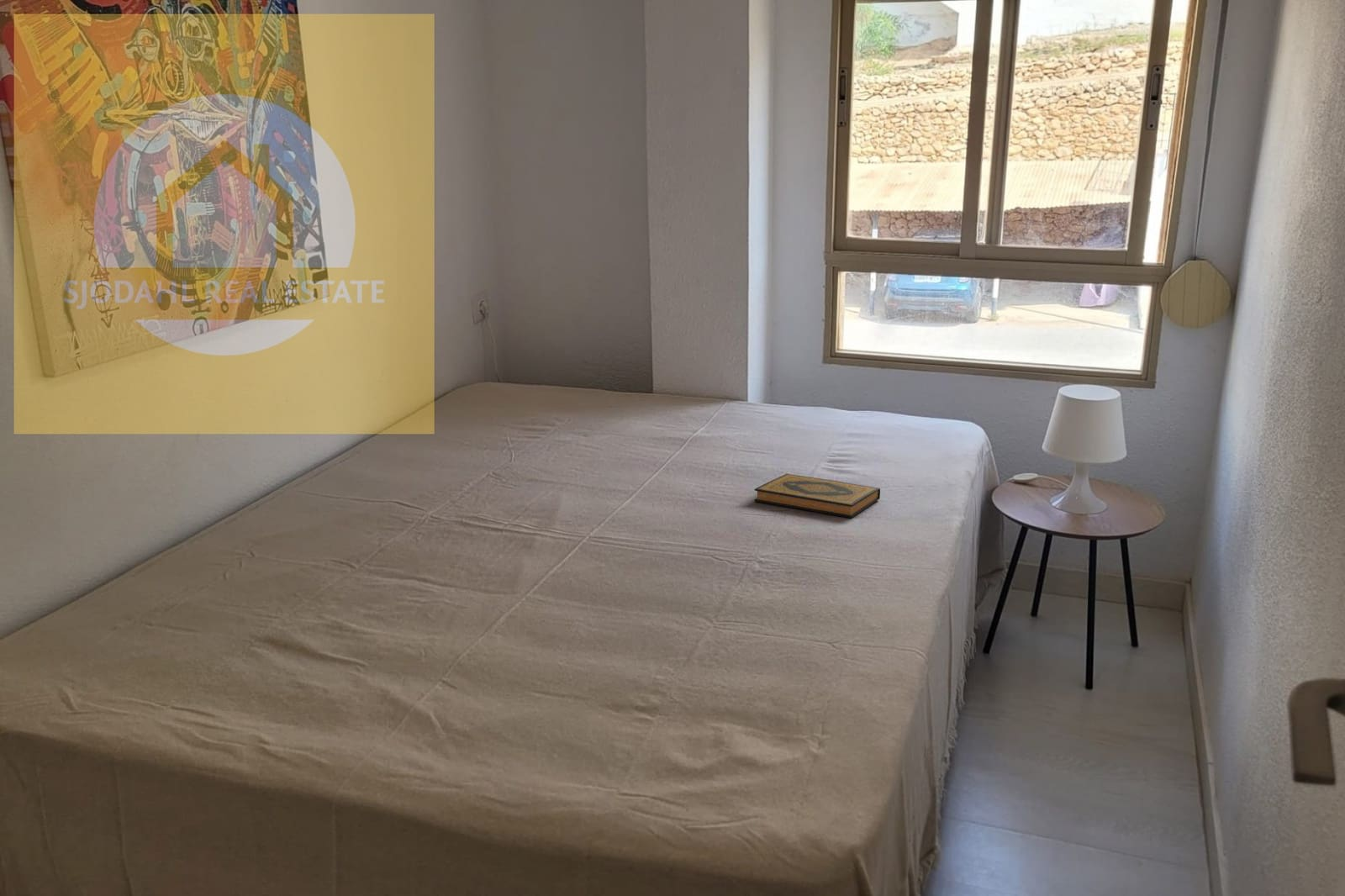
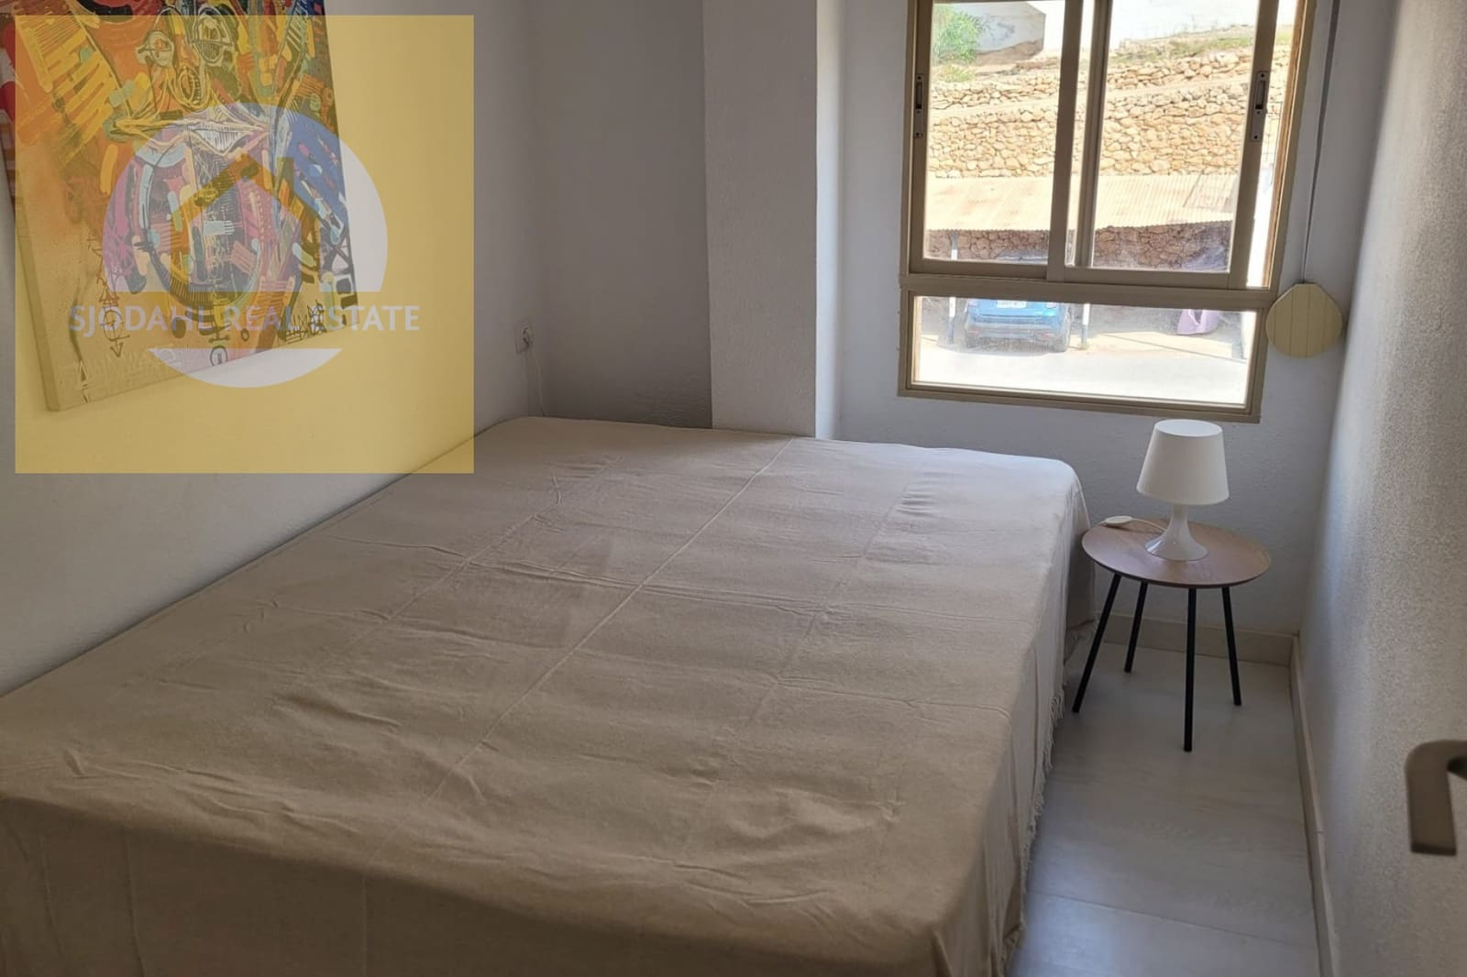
- hardback book (817, 493)
